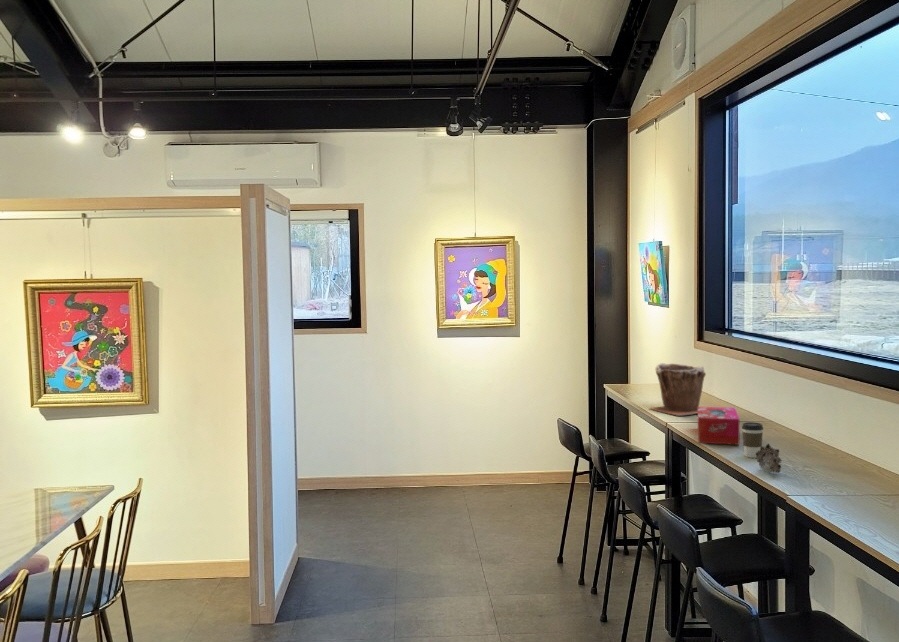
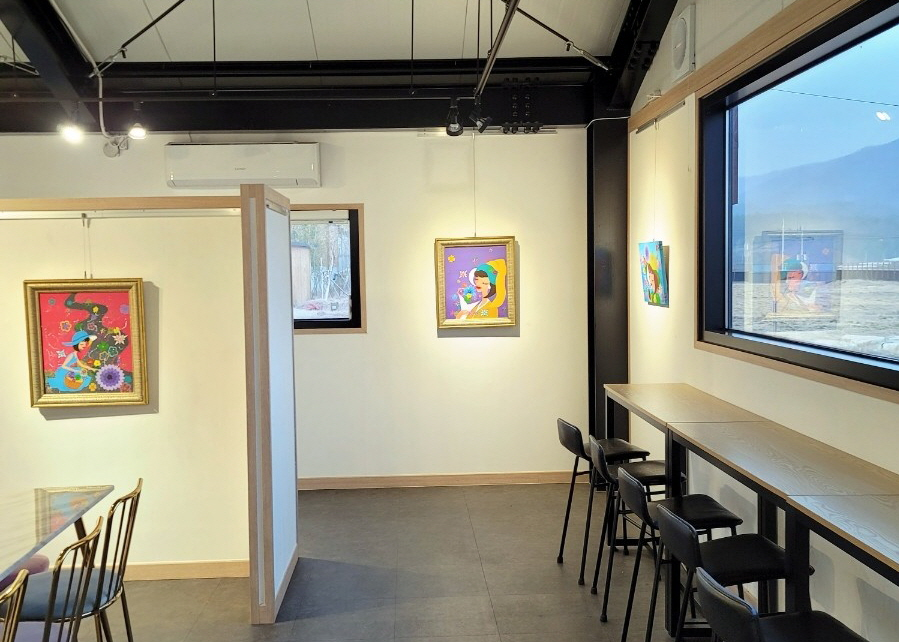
- plant pot (679, 387)
- succulent plant (767, 457)
- tissue box (717, 424)
- coffee cup (752, 440)
